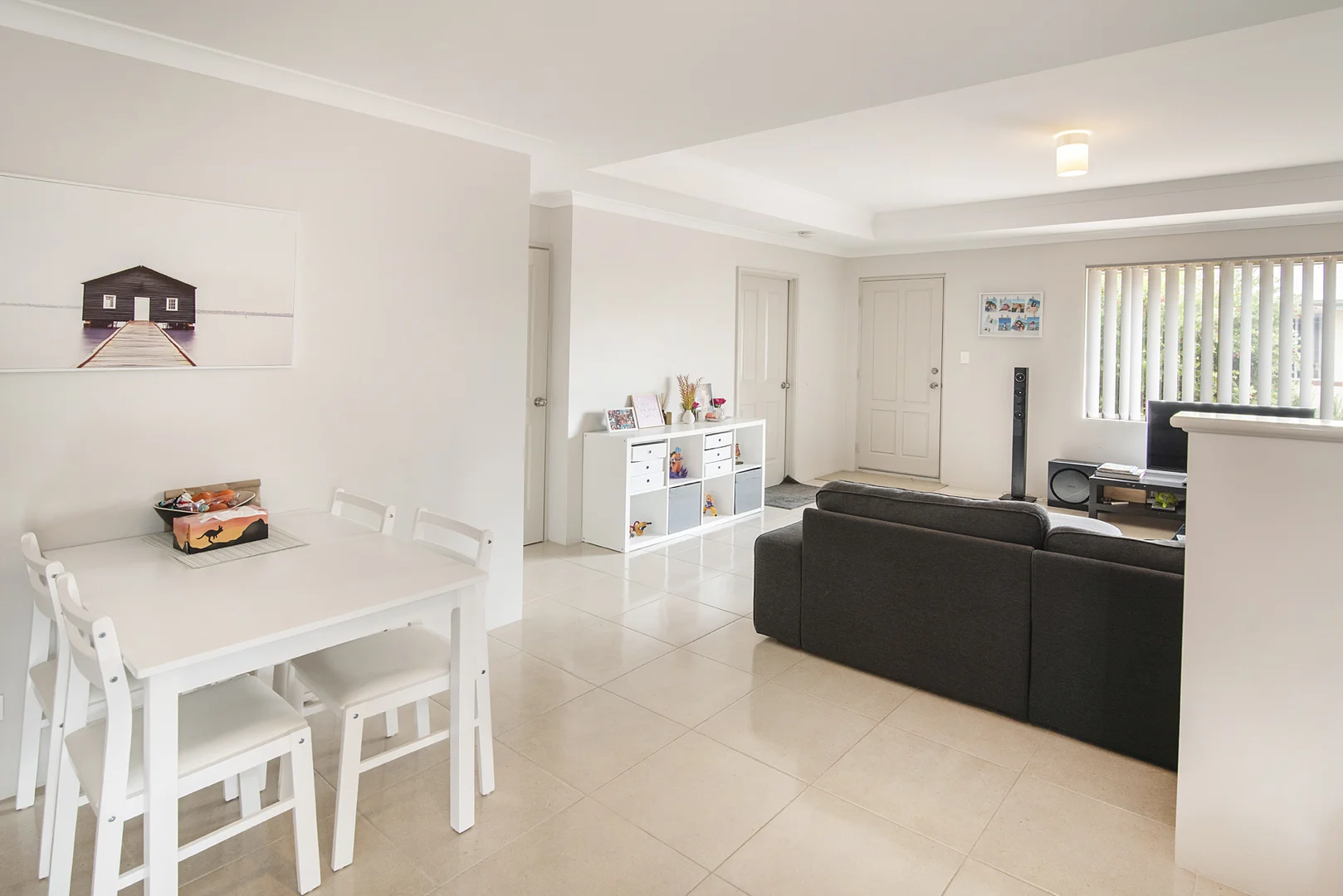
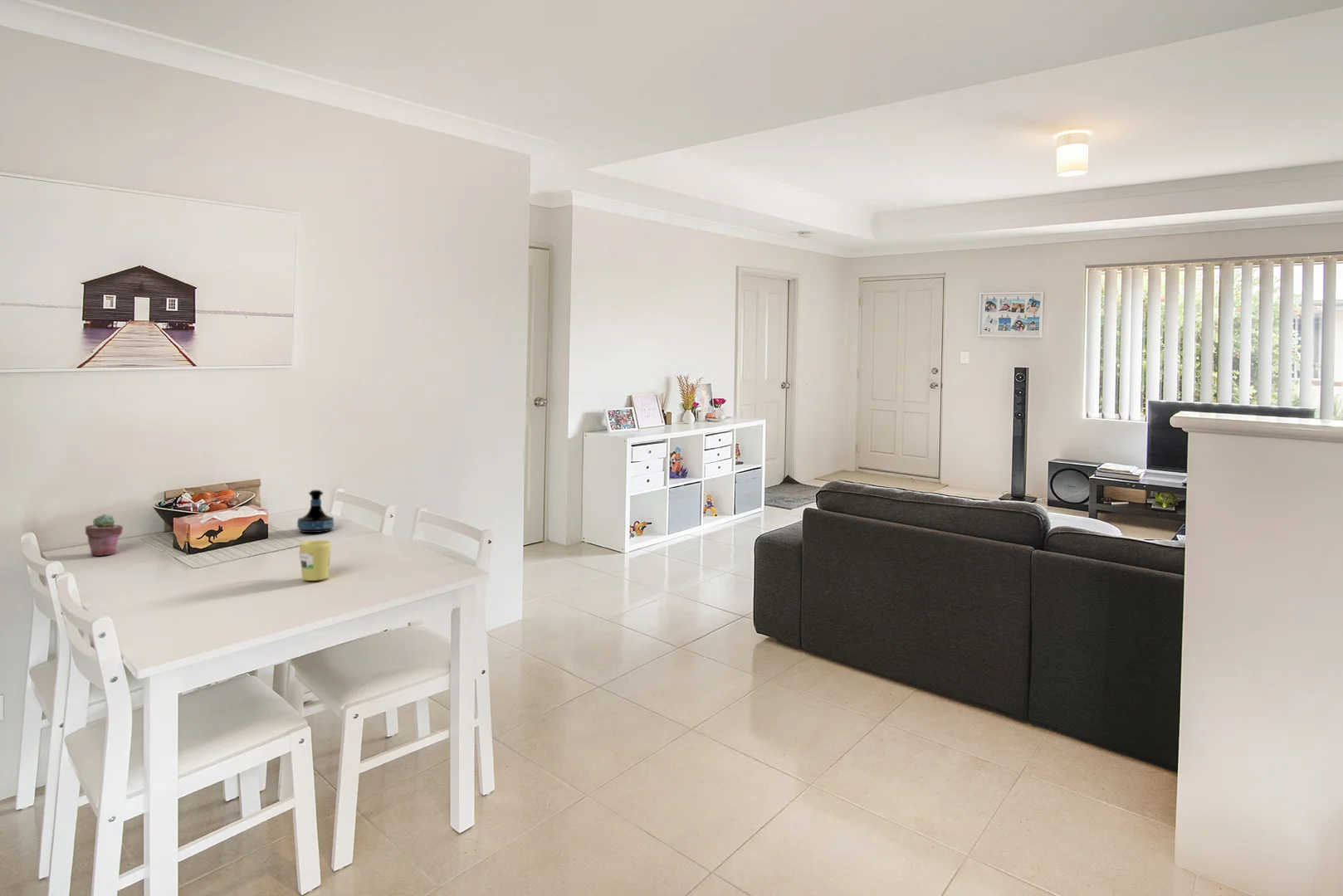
+ mug (311, 559)
+ potted succulent (104, 533)
+ tequila bottle (315, 510)
